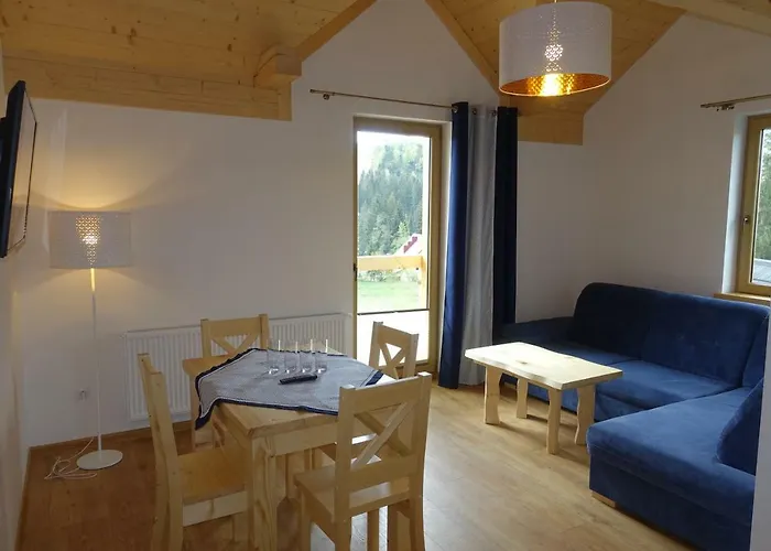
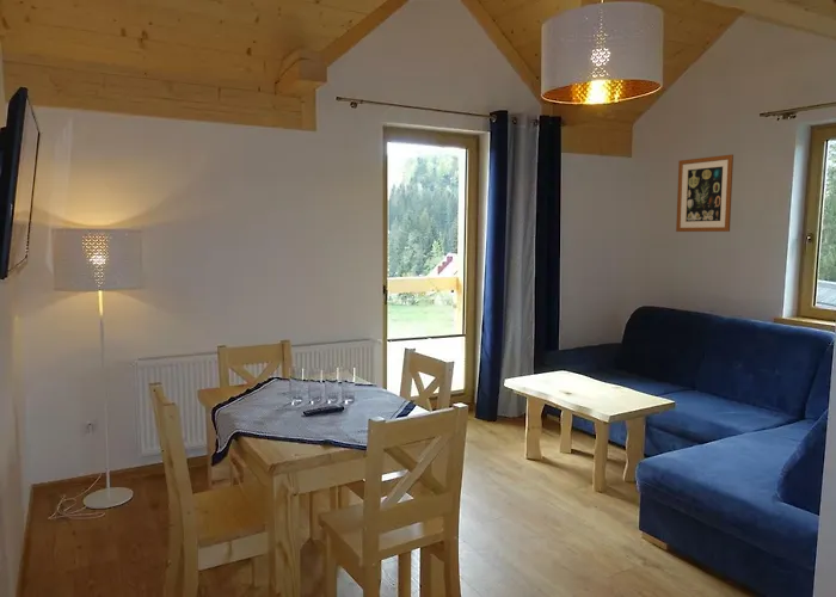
+ wall art (703, 195)
